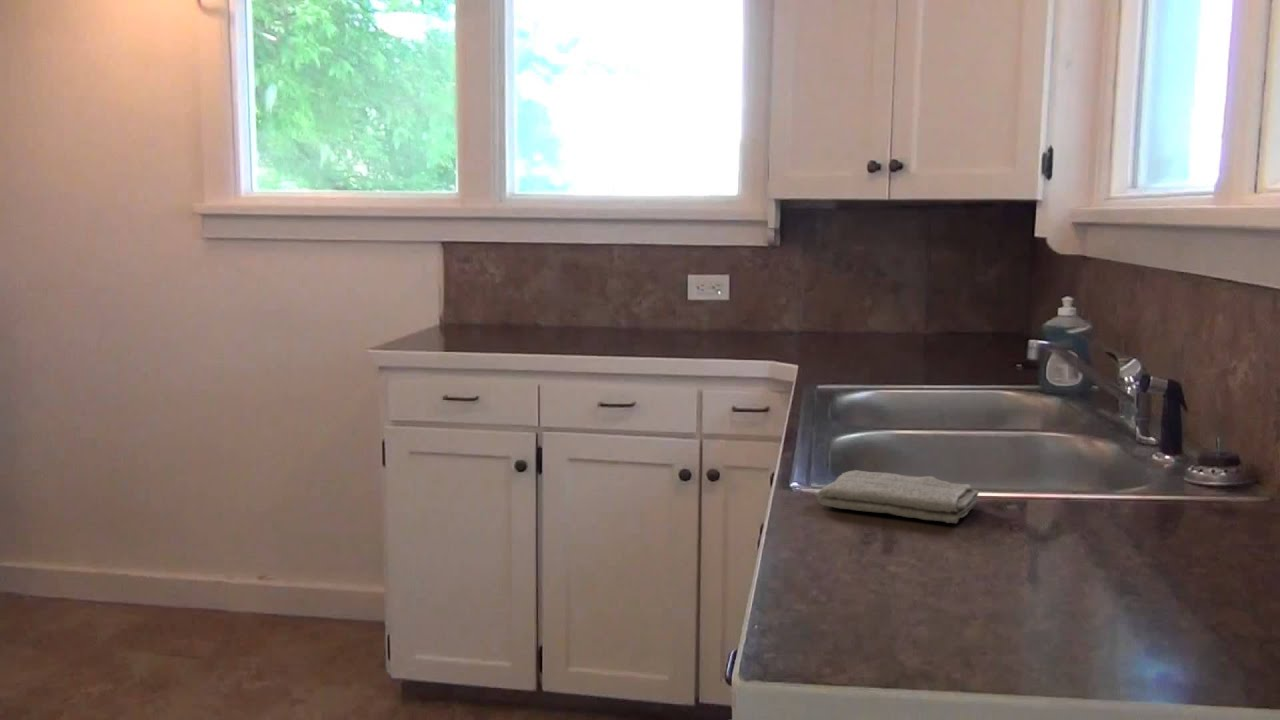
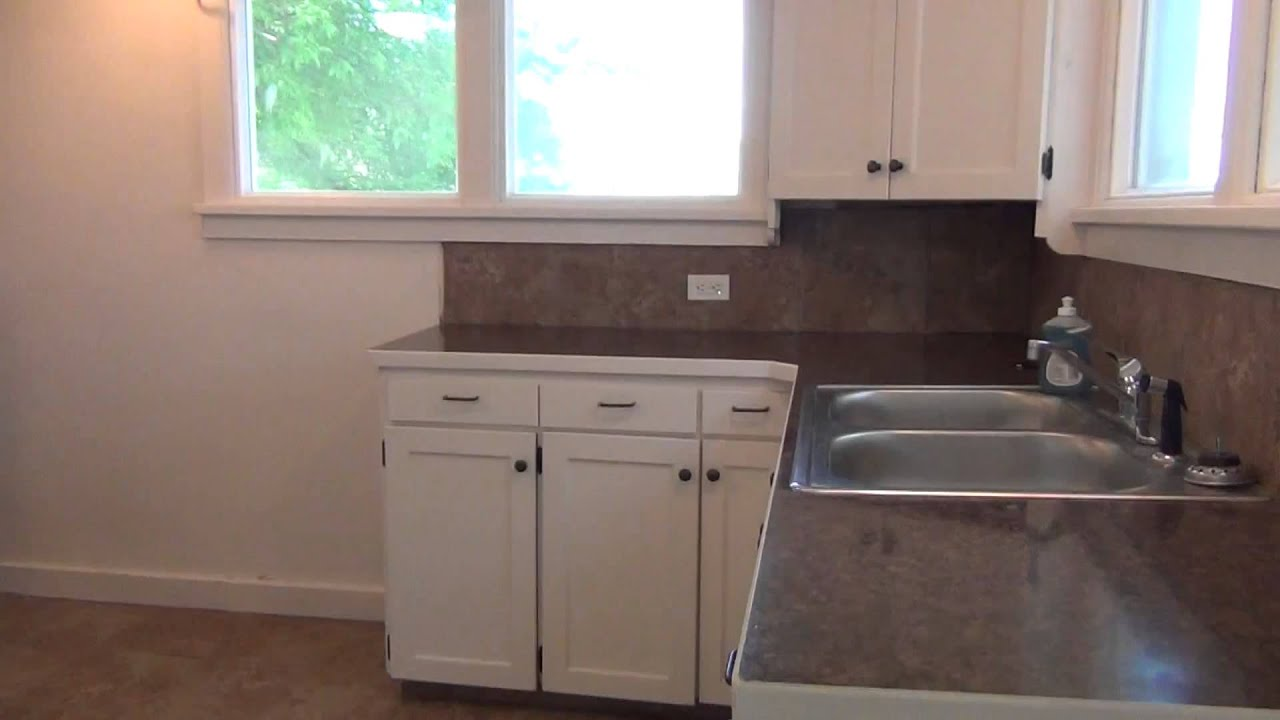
- washcloth (898, 494)
